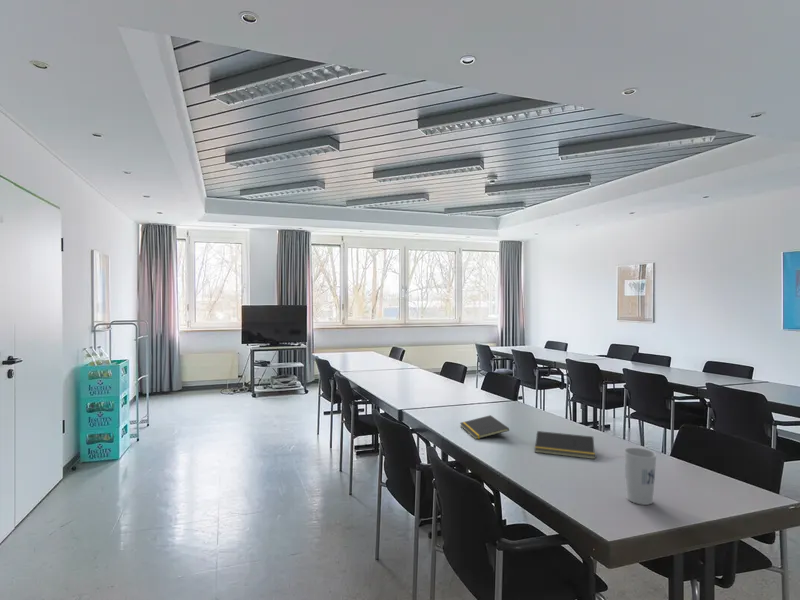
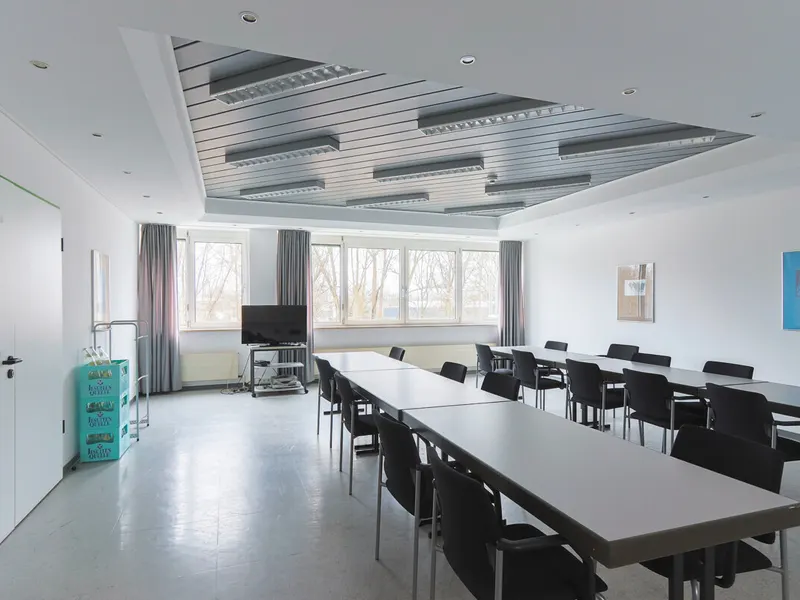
- cup (639, 476)
- notepad (483, 426)
- notepad (564, 444)
